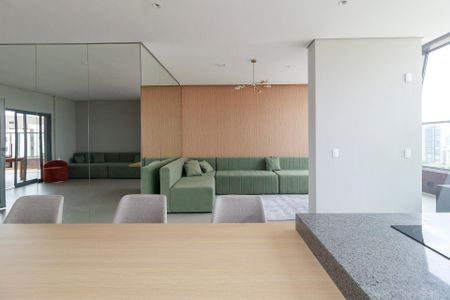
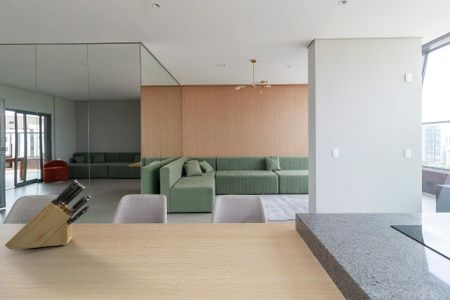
+ knife block (51, 212)
